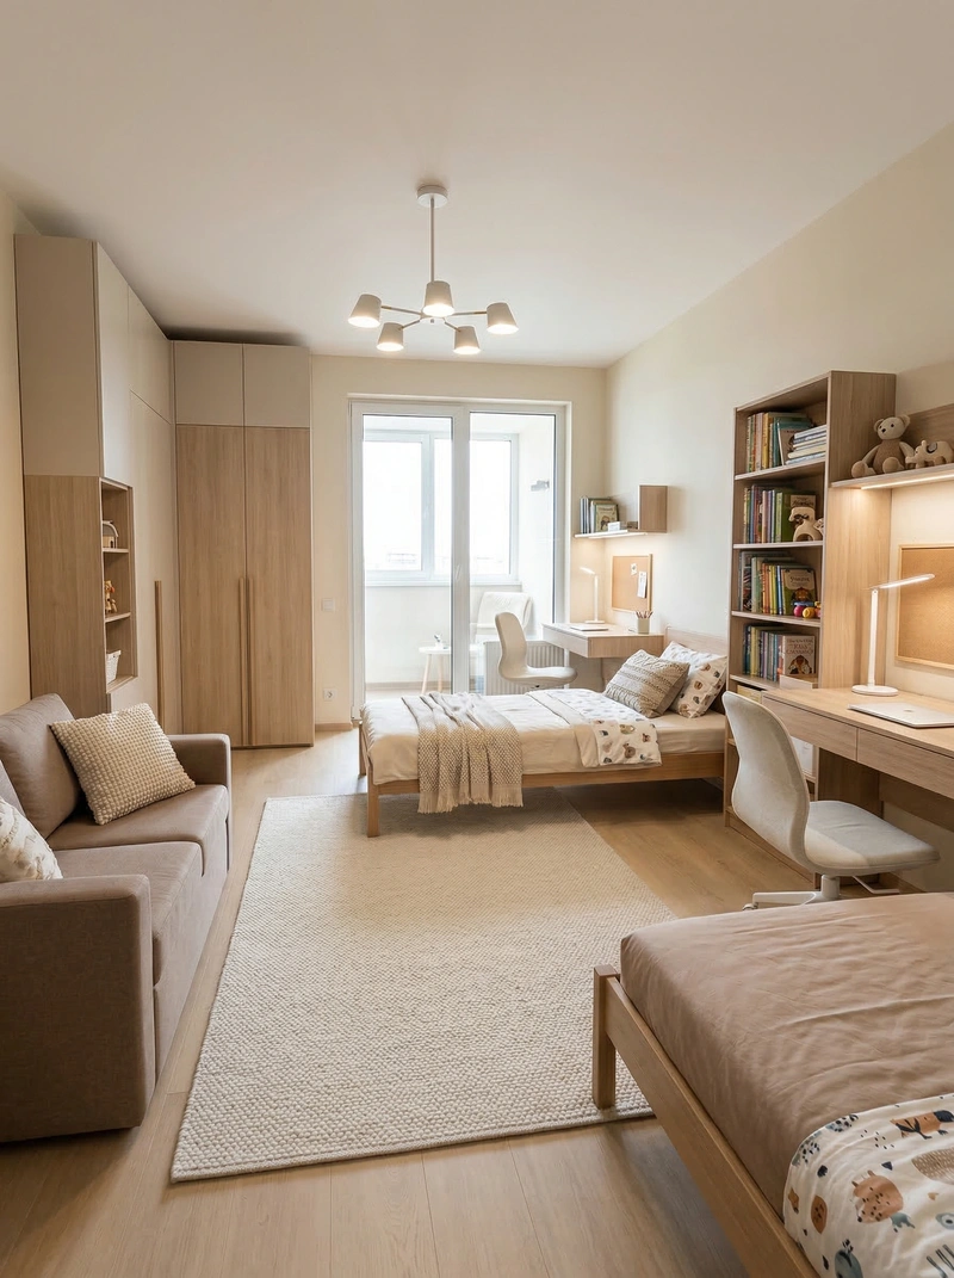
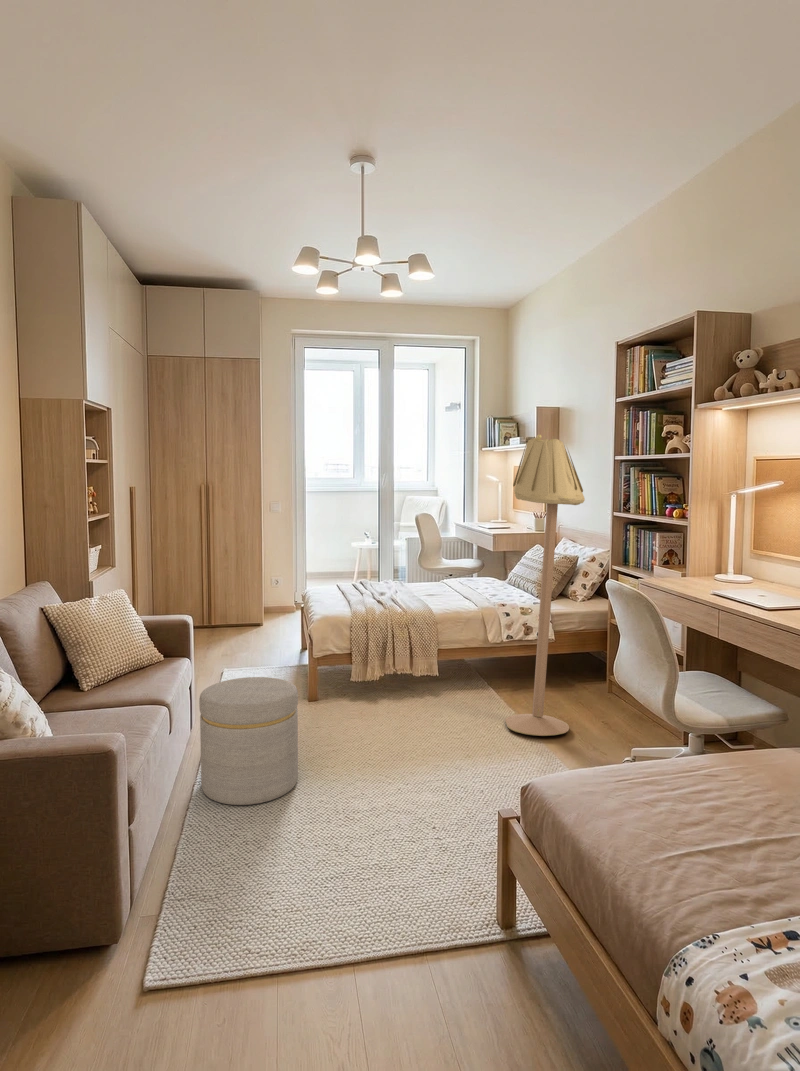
+ floor lamp (545, 580)
+ ottoman (249, 736)
